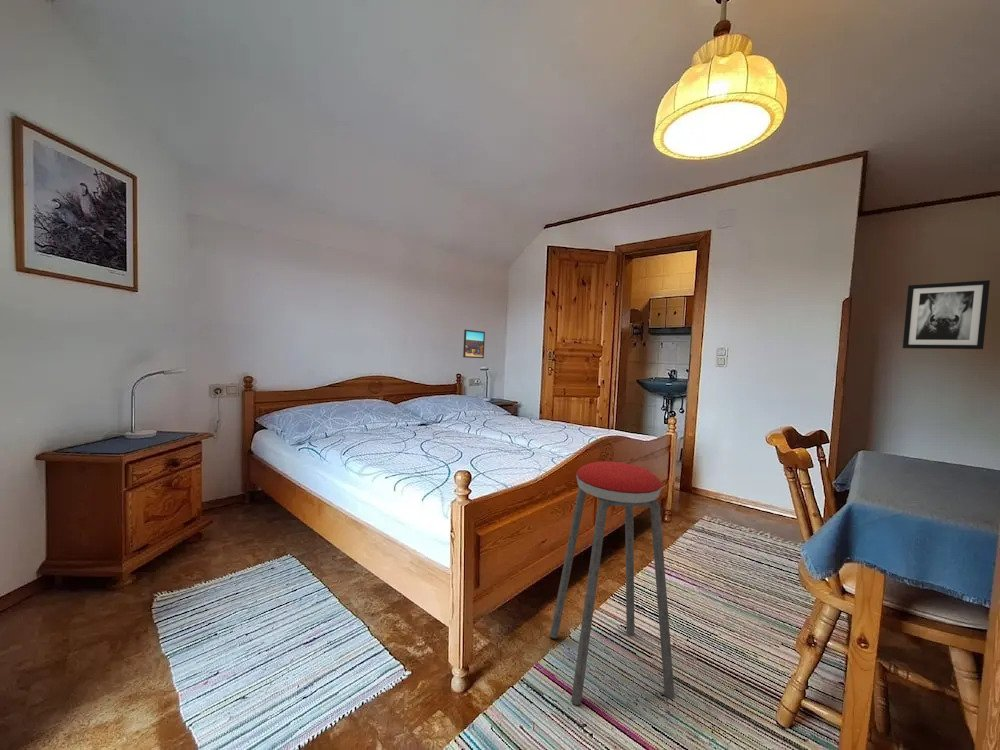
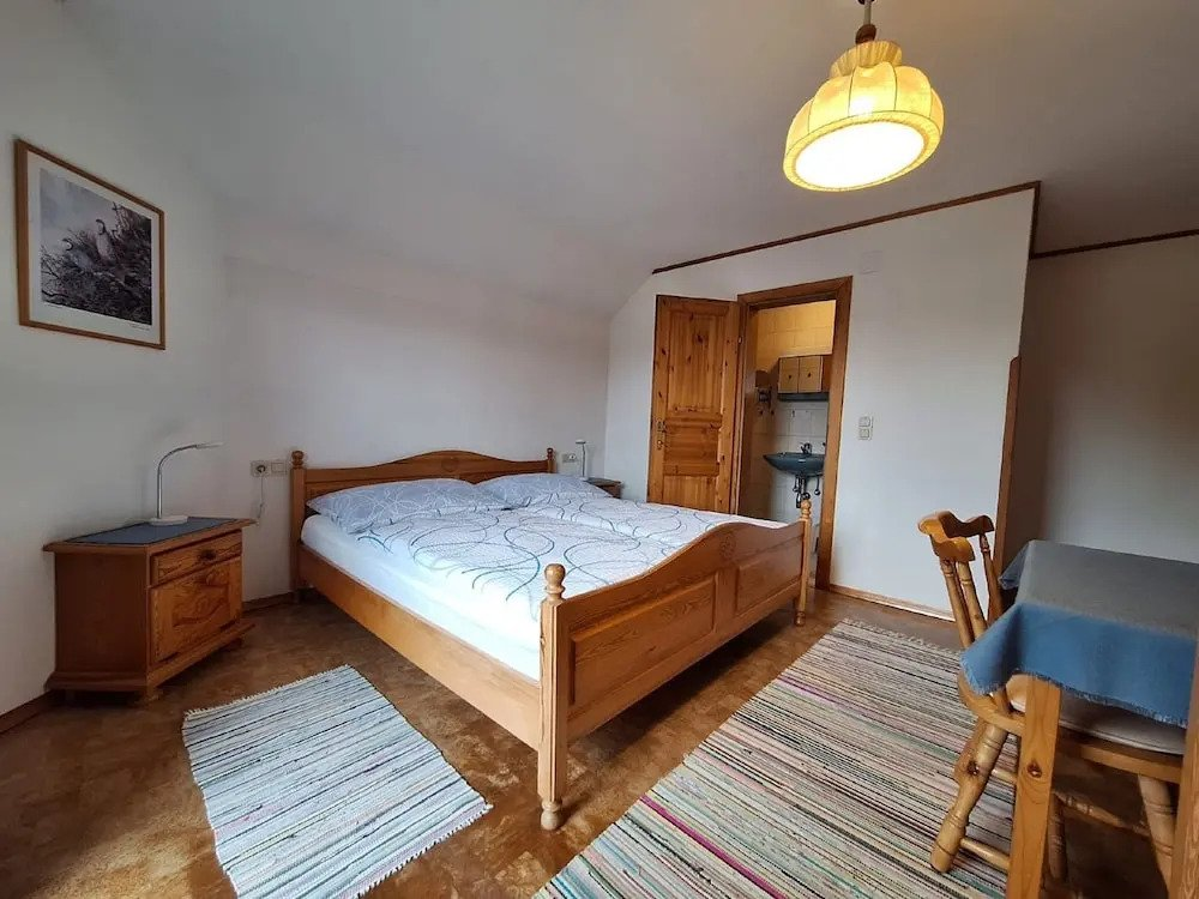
- music stool (599, 565)
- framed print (474, 344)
- wall art (943, 316)
